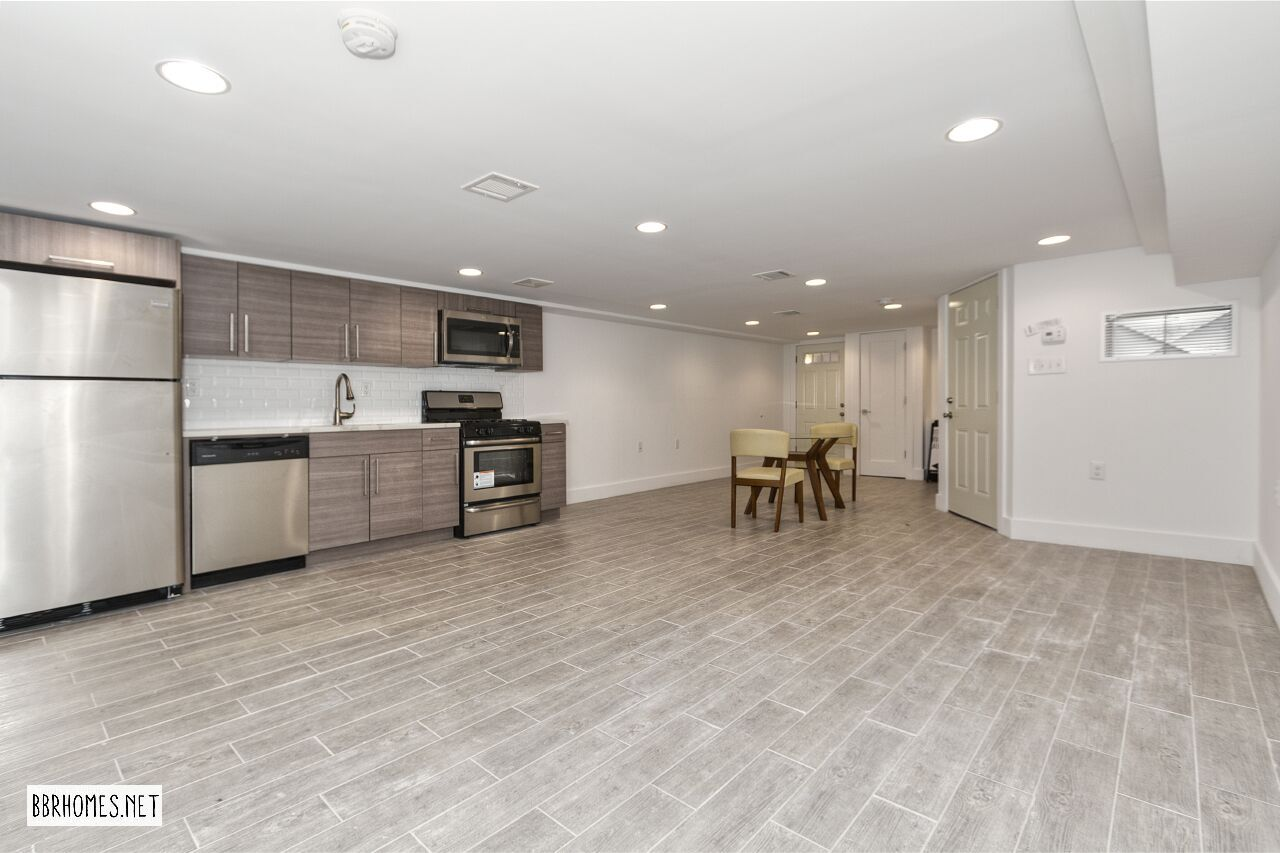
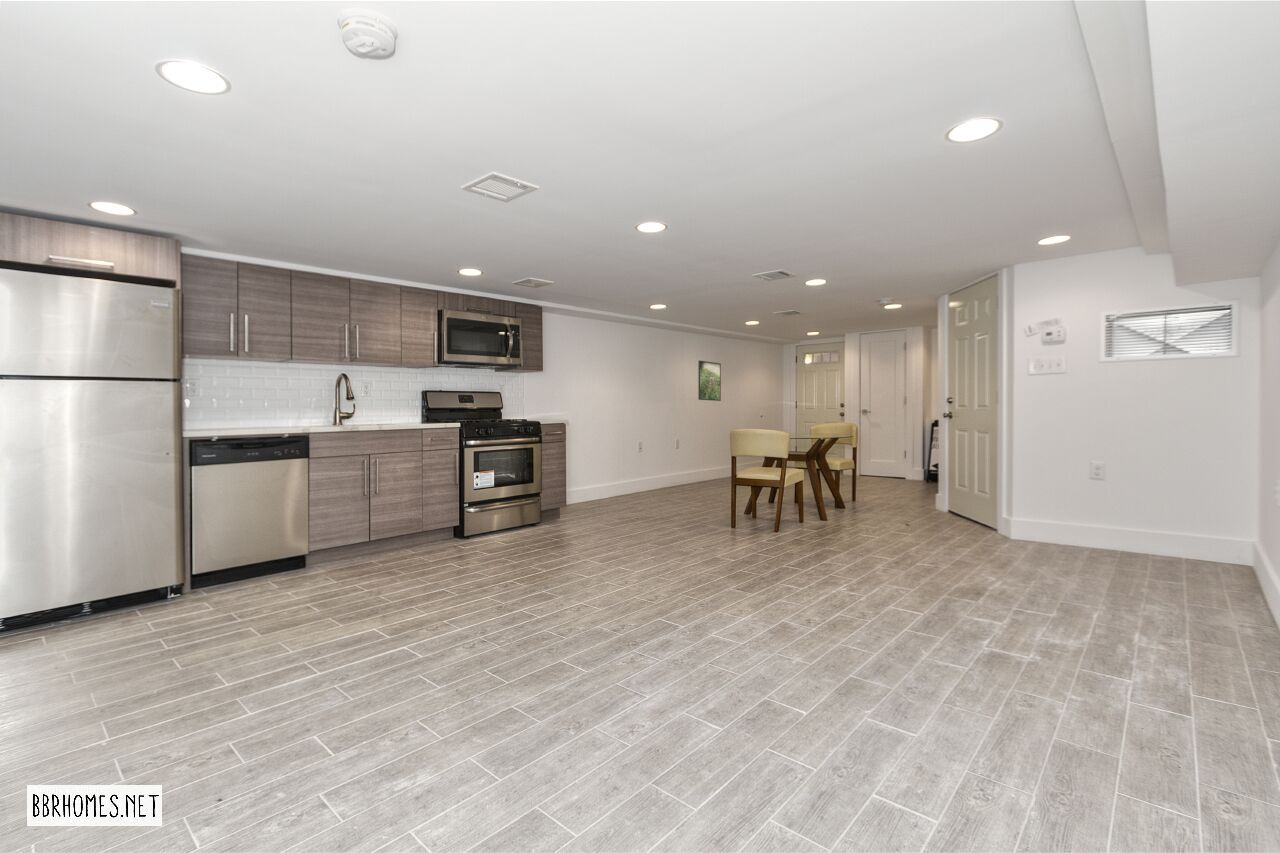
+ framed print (709, 381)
